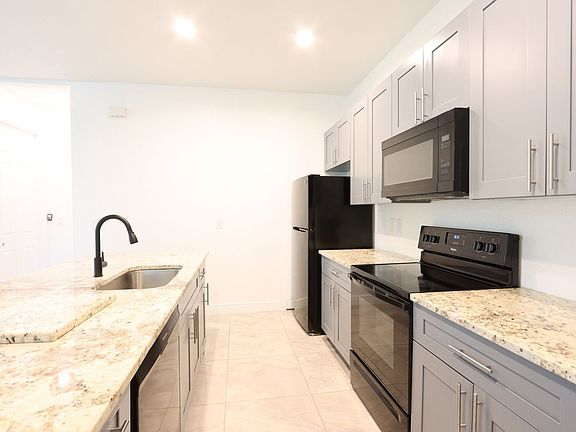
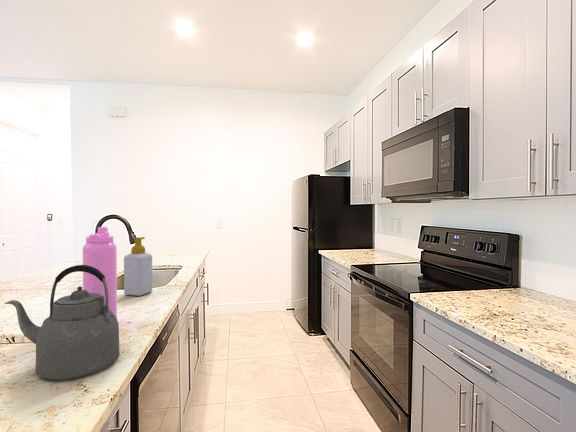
+ kettle (62, 314)
+ water bottle (98, 279)
+ soap bottle (138, 265)
